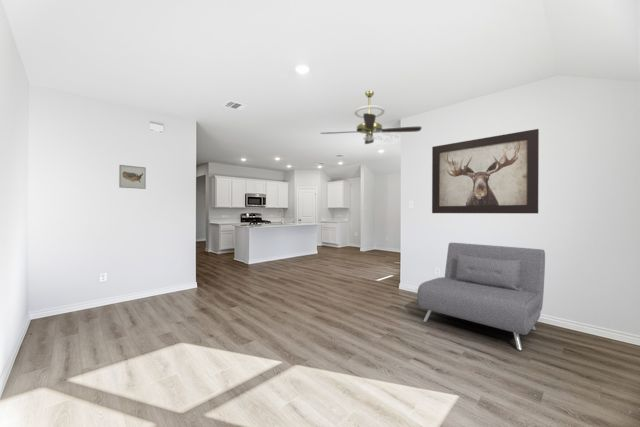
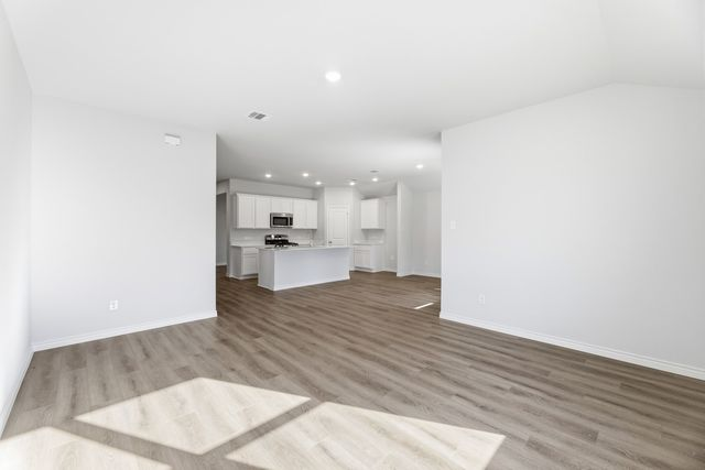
- wall art (479, 176)
- wall art (132, 177)
- sofa (480, 285)
- ceiling fan (369, 118)
